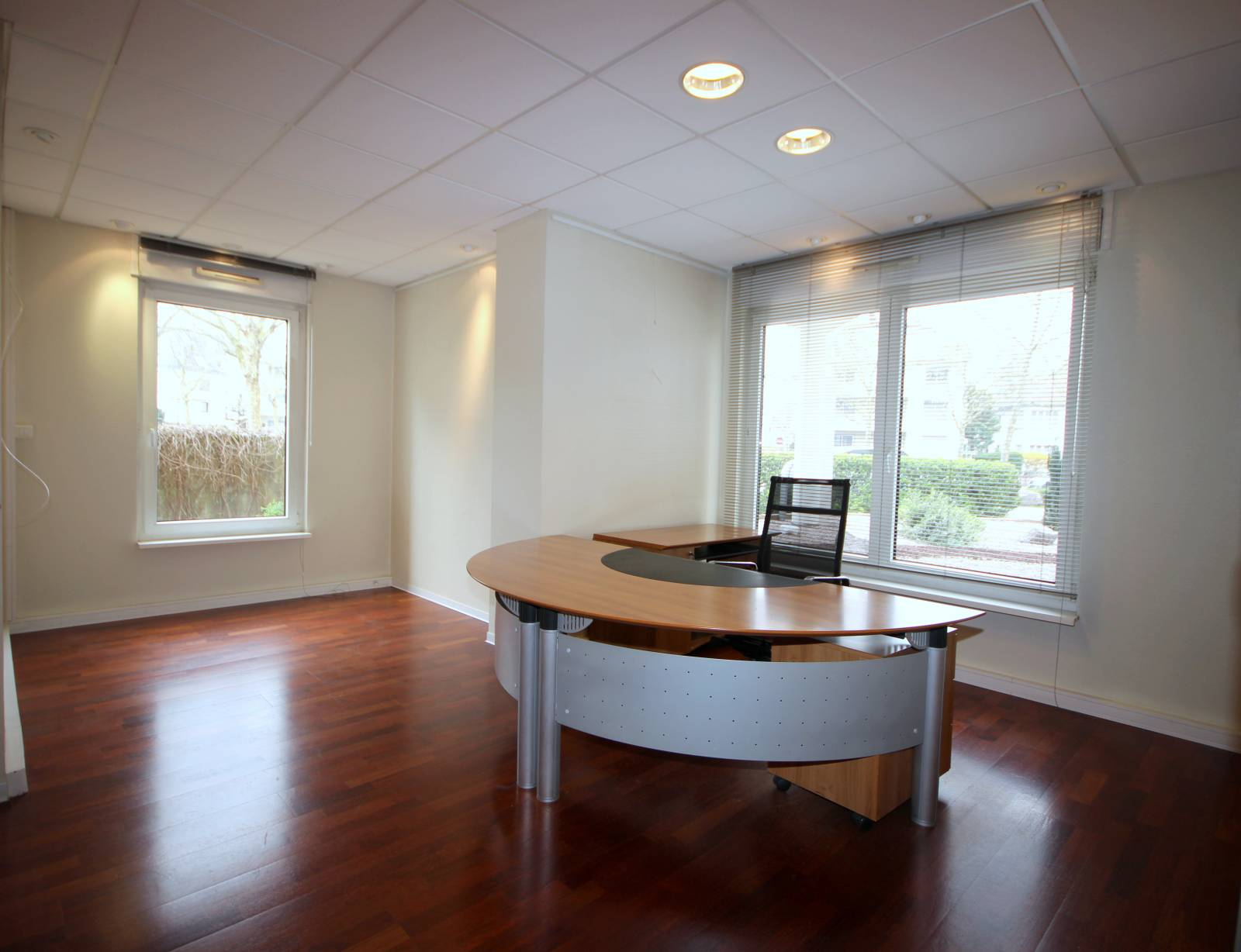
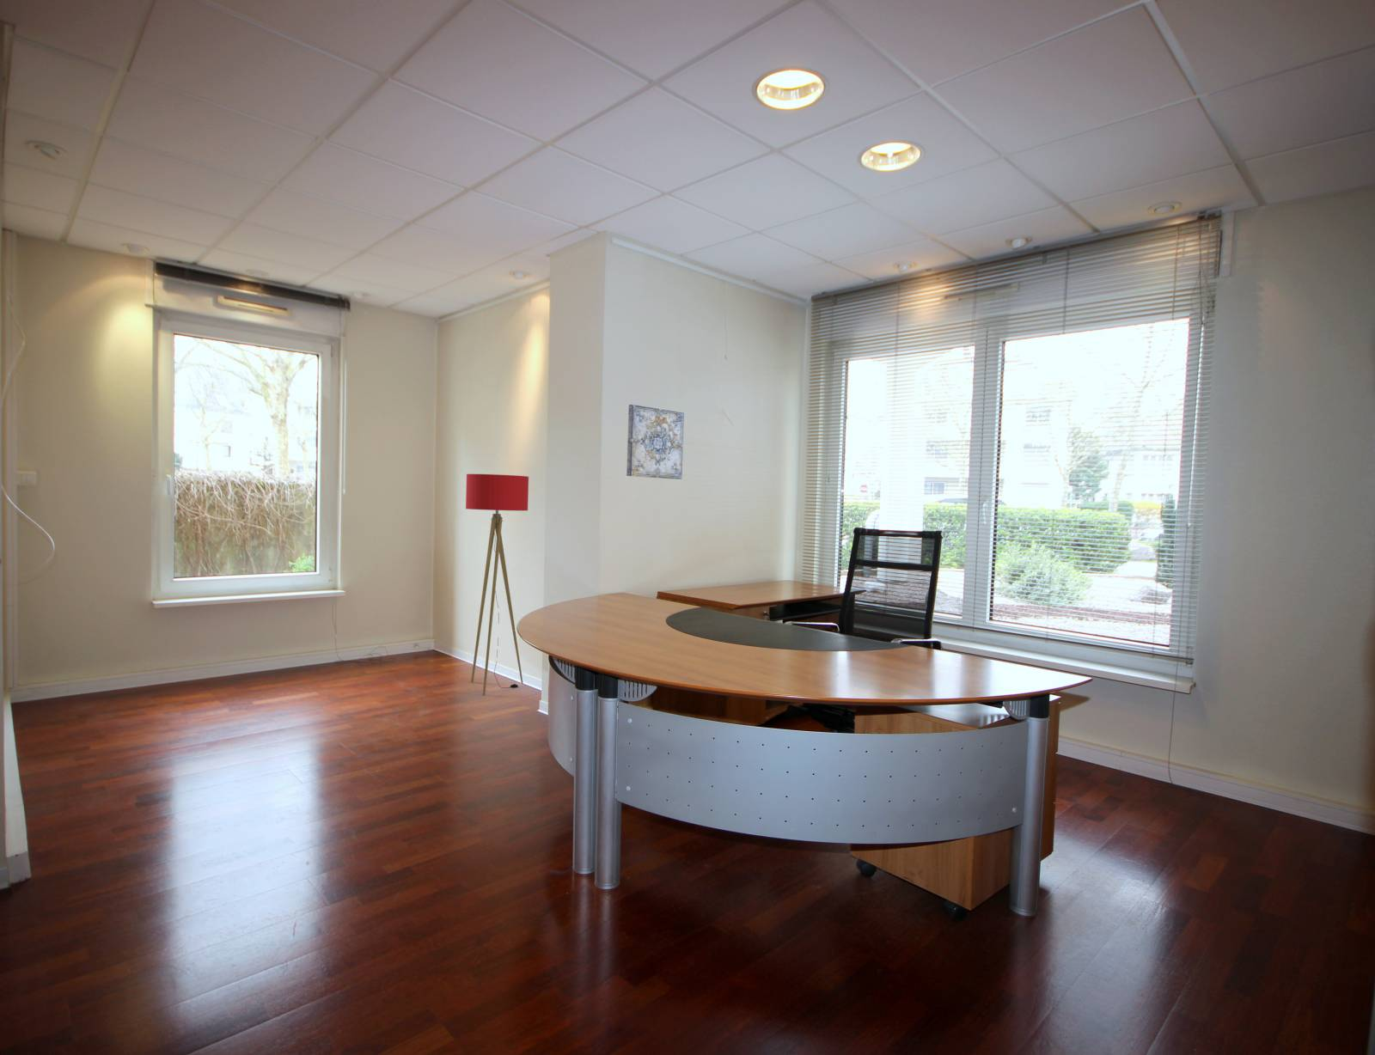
+ floor lamp (495, 582)
+ wall art (656, 442)
